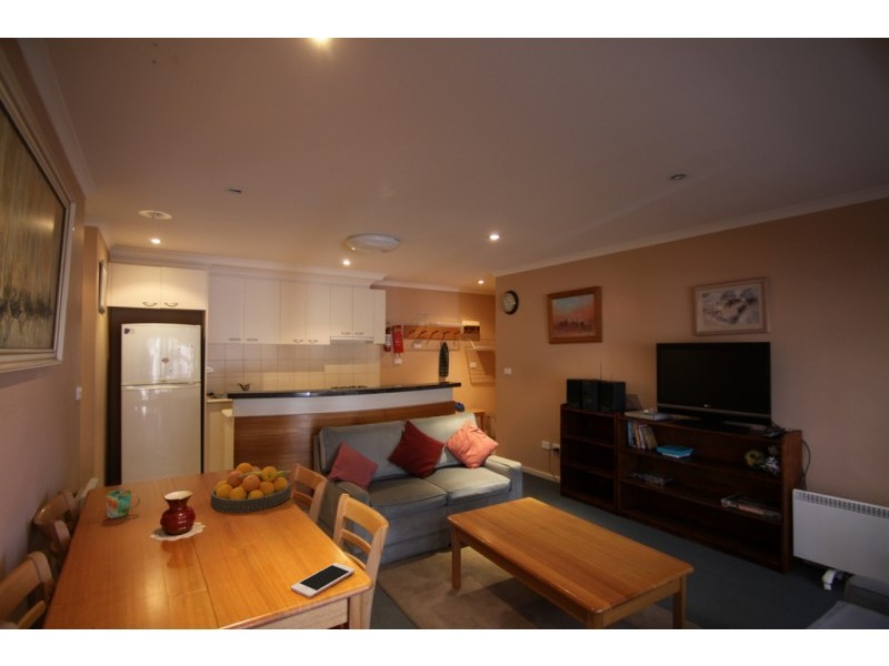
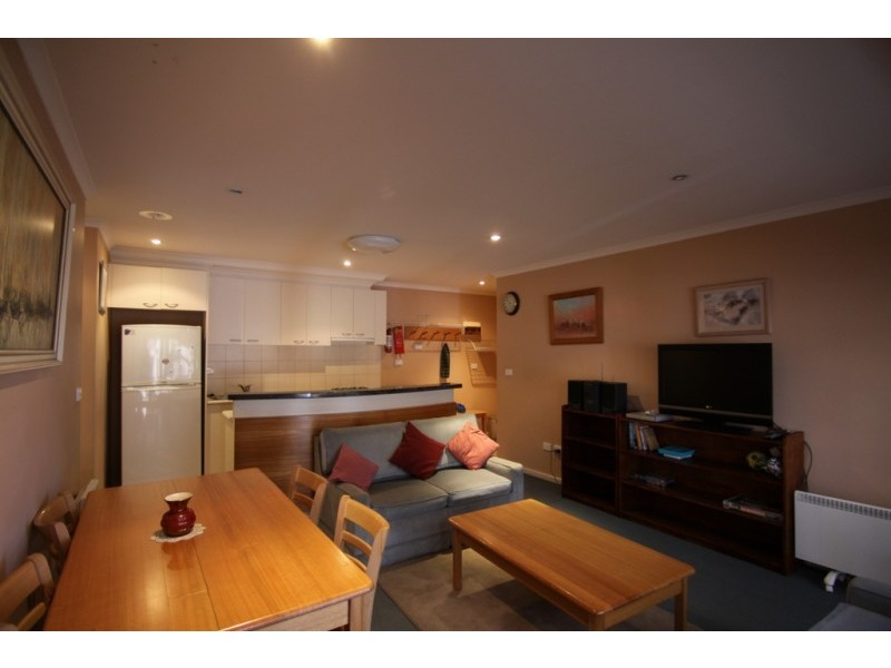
- cell phone (323, 578)
- fruit bowl (251, 483)
- mug (122, 503)
